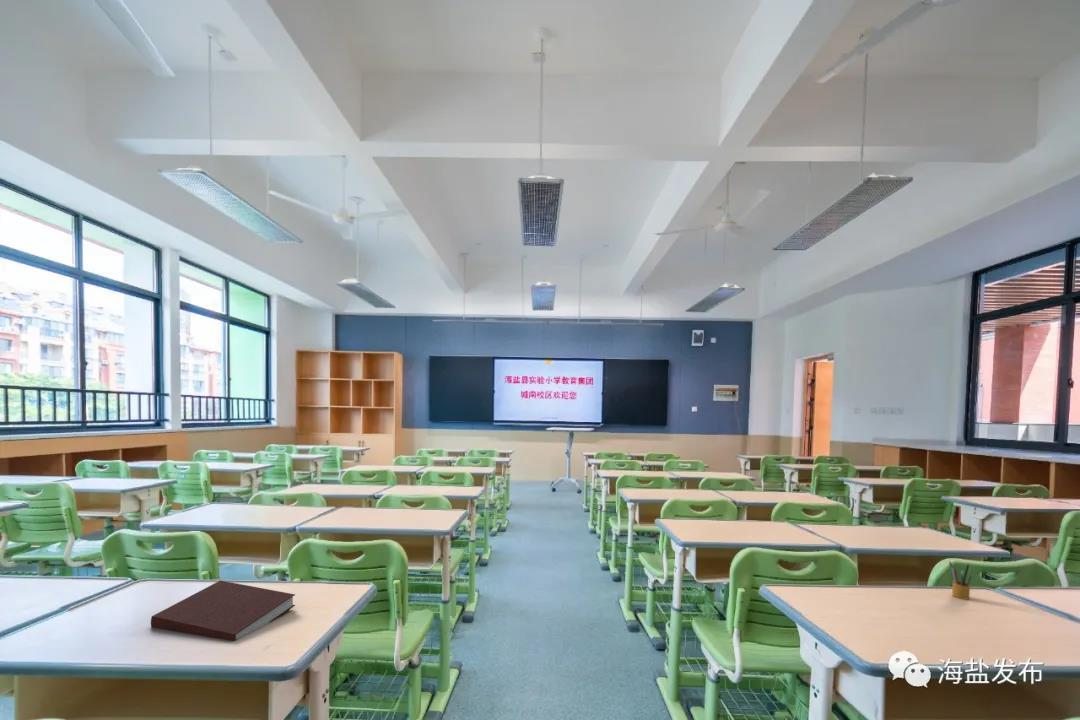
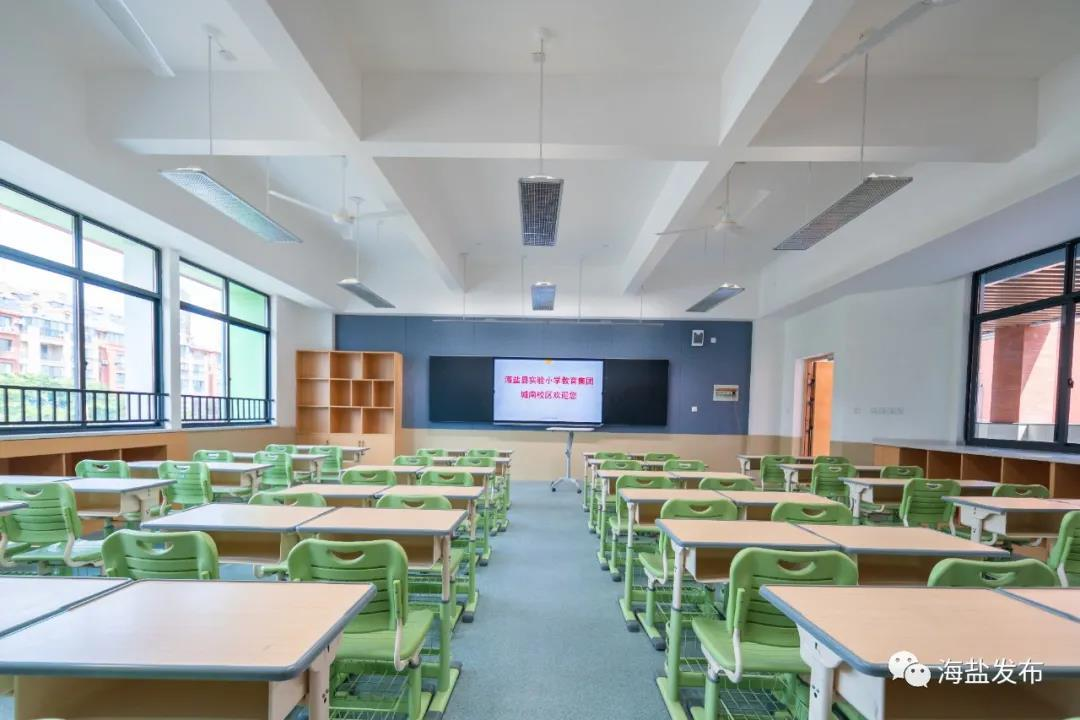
- pencil box (961, 579)
- notebook (226, 610)
